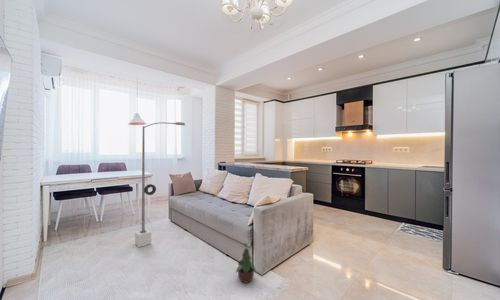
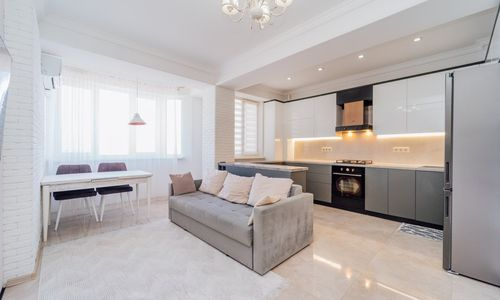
- street lamp (155, 187)
- potted plant (245, 261)
